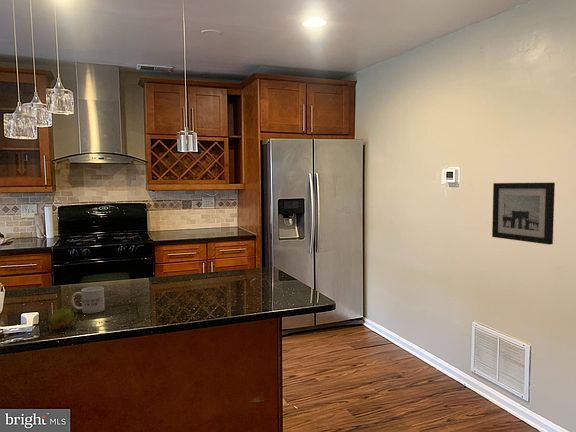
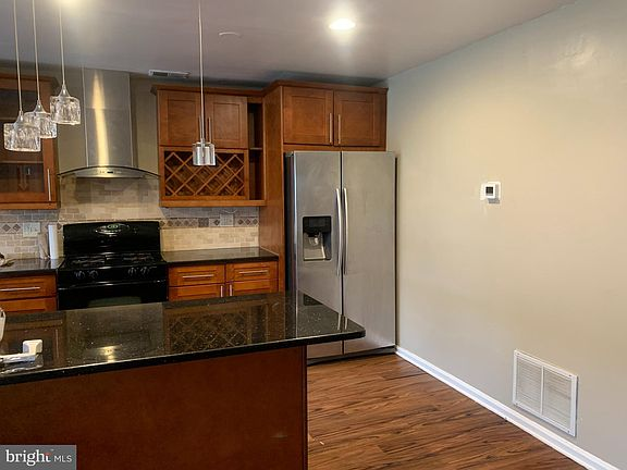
- wall art (521, 211)
- fruit (62, 318)
- mug (88, 299)
